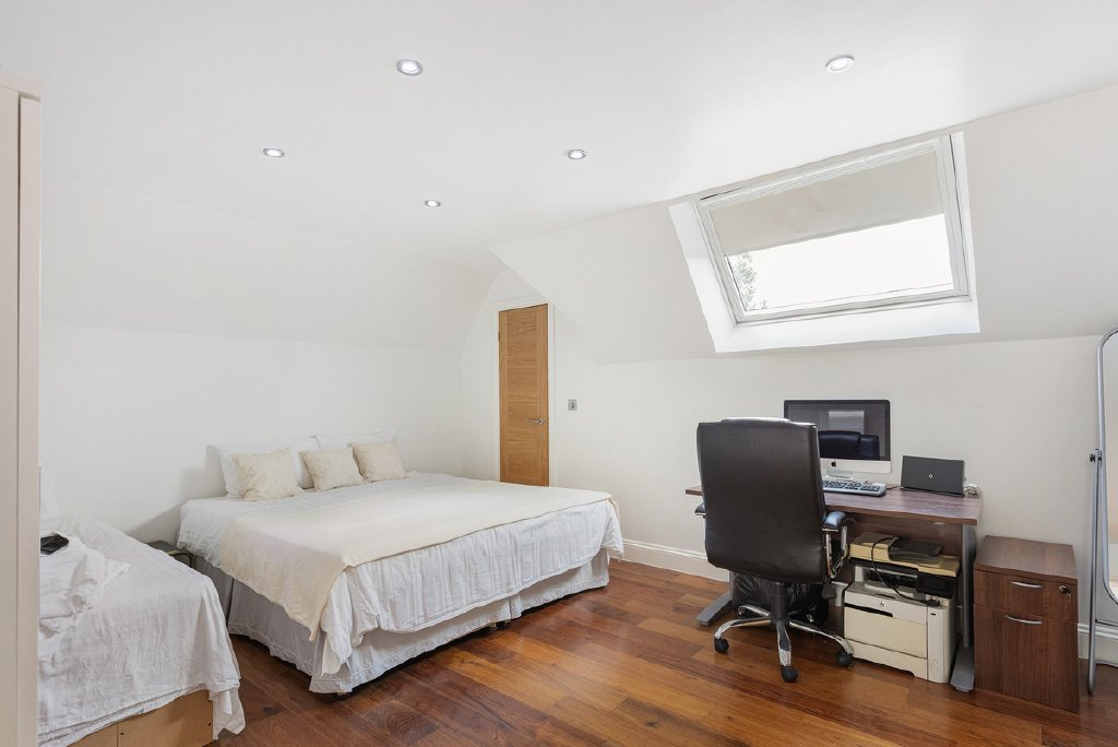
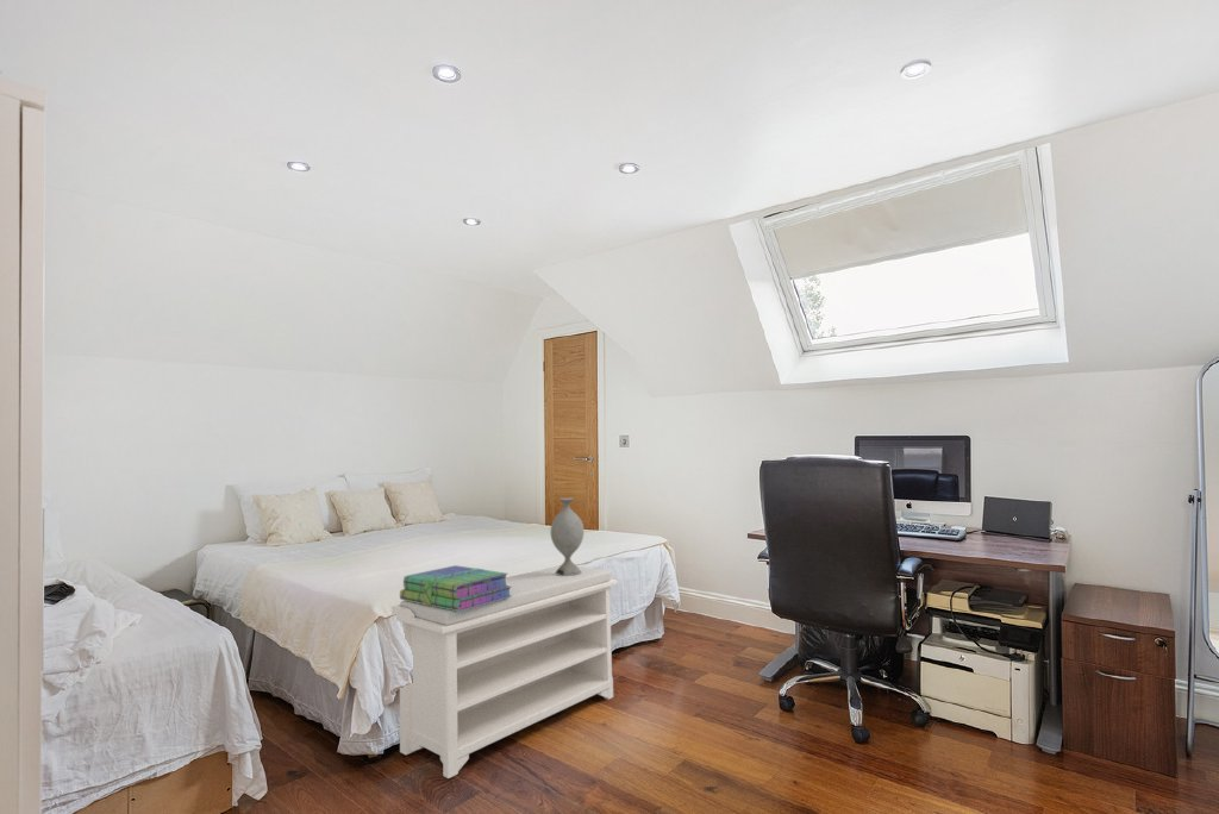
+ bench (515, 652)
+ stack of books (455, 586)
+ decorative vase (567, 534)
